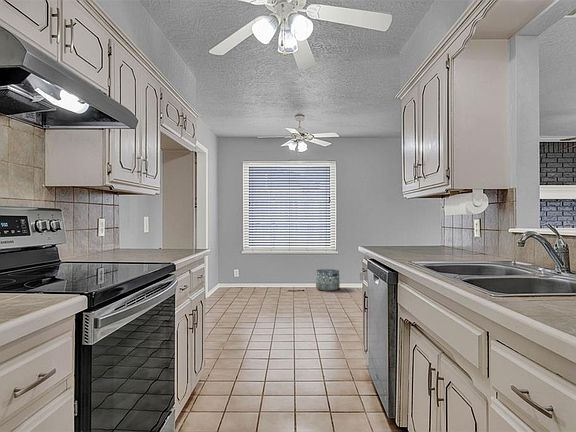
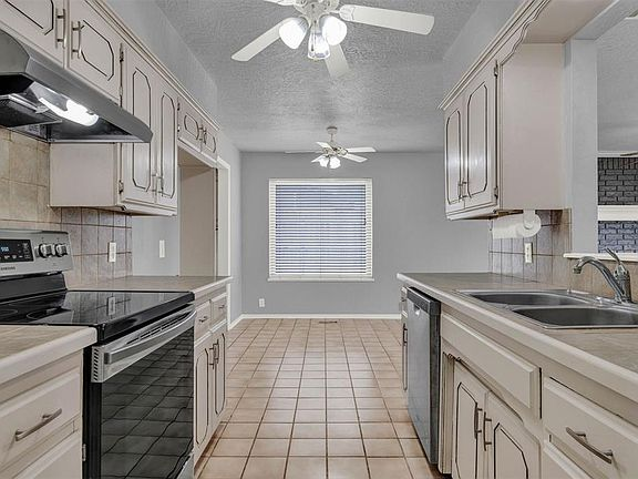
- basket (327, 280)
